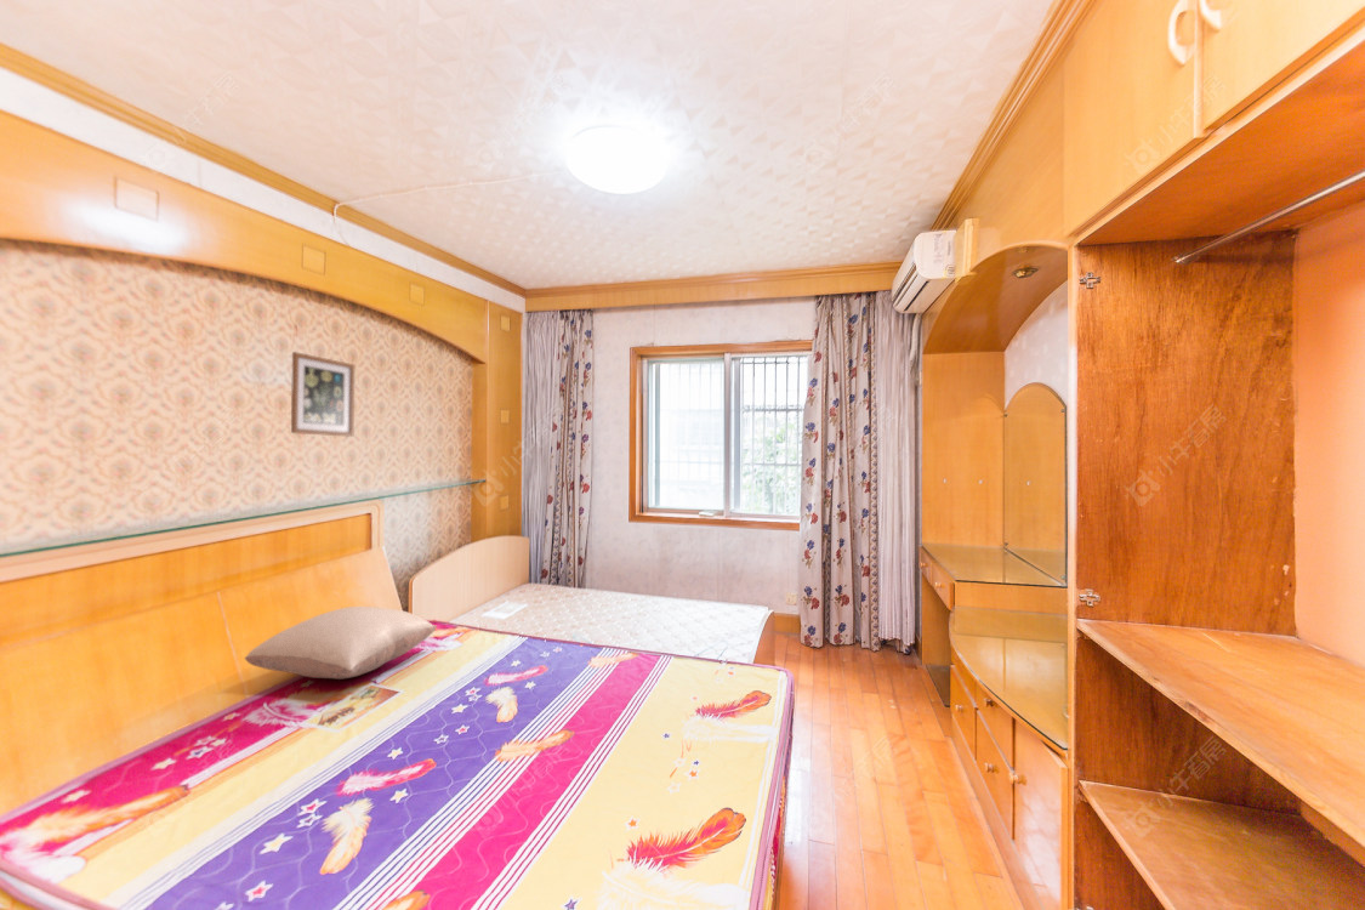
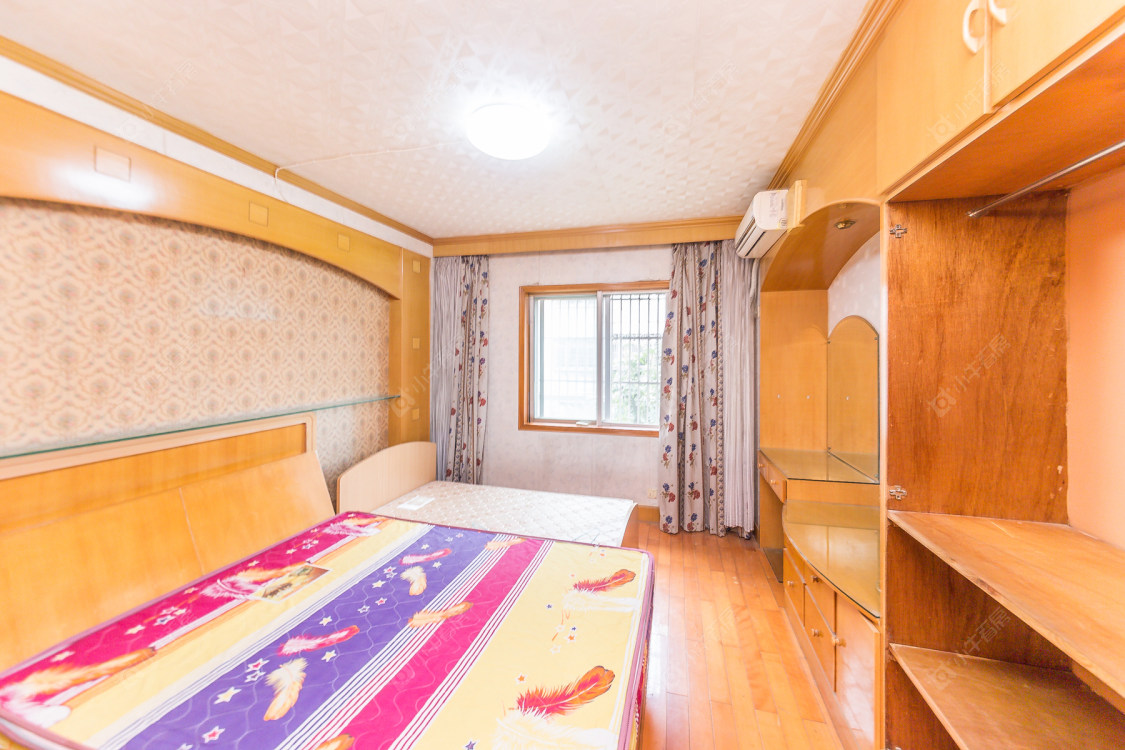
- pillow (348, 639)
- wall art (324, 397)
